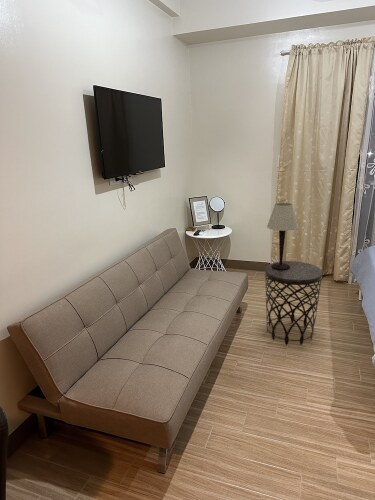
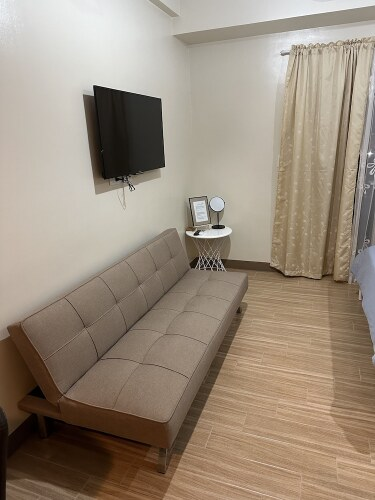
- side table (291, 301)
- table lamp (282, 236)
